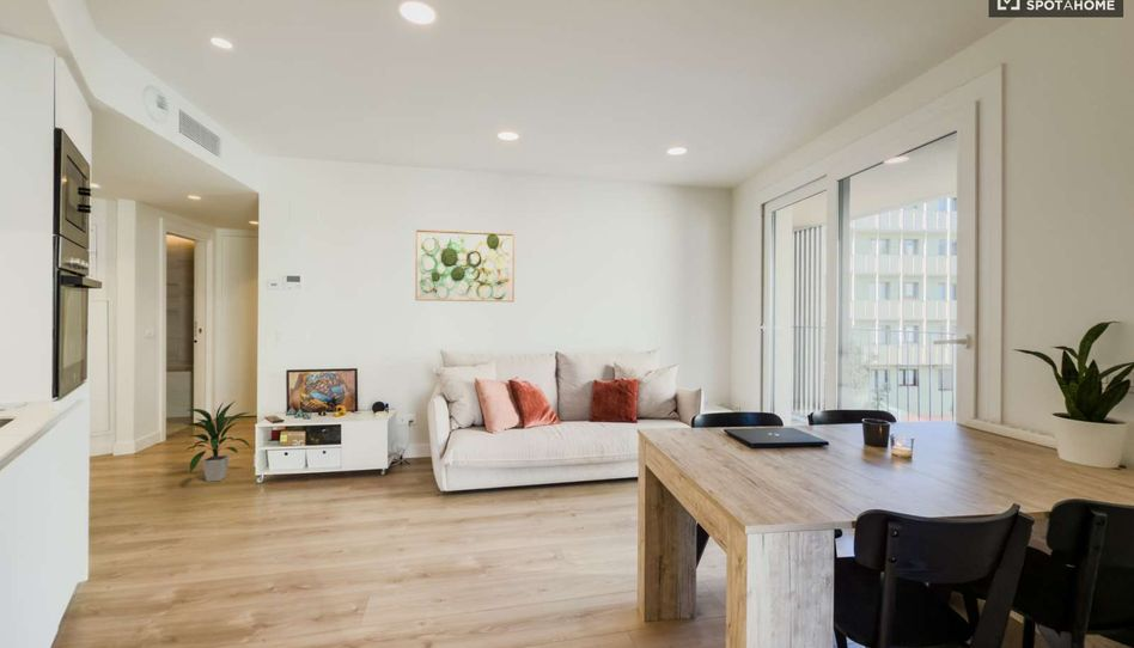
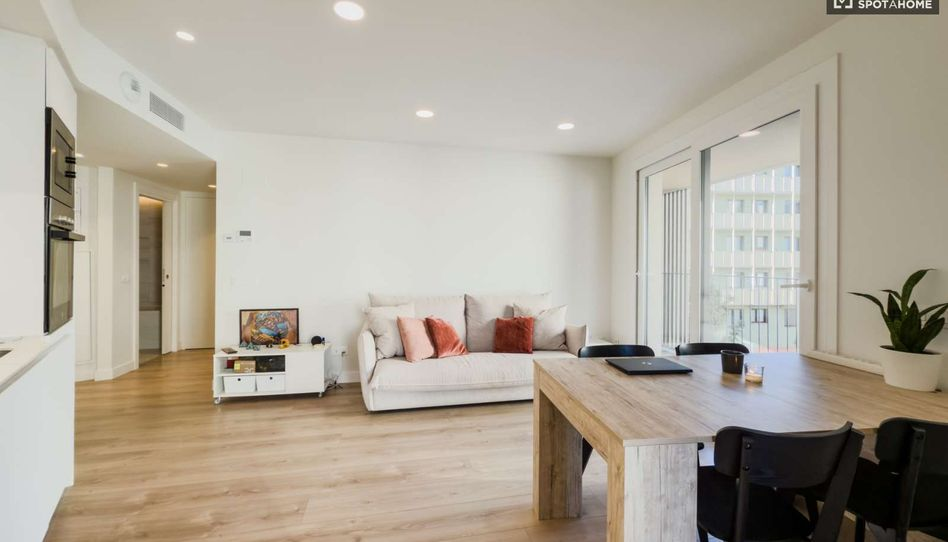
- wall art (465, 265)
- indoor plant (213, 440)
